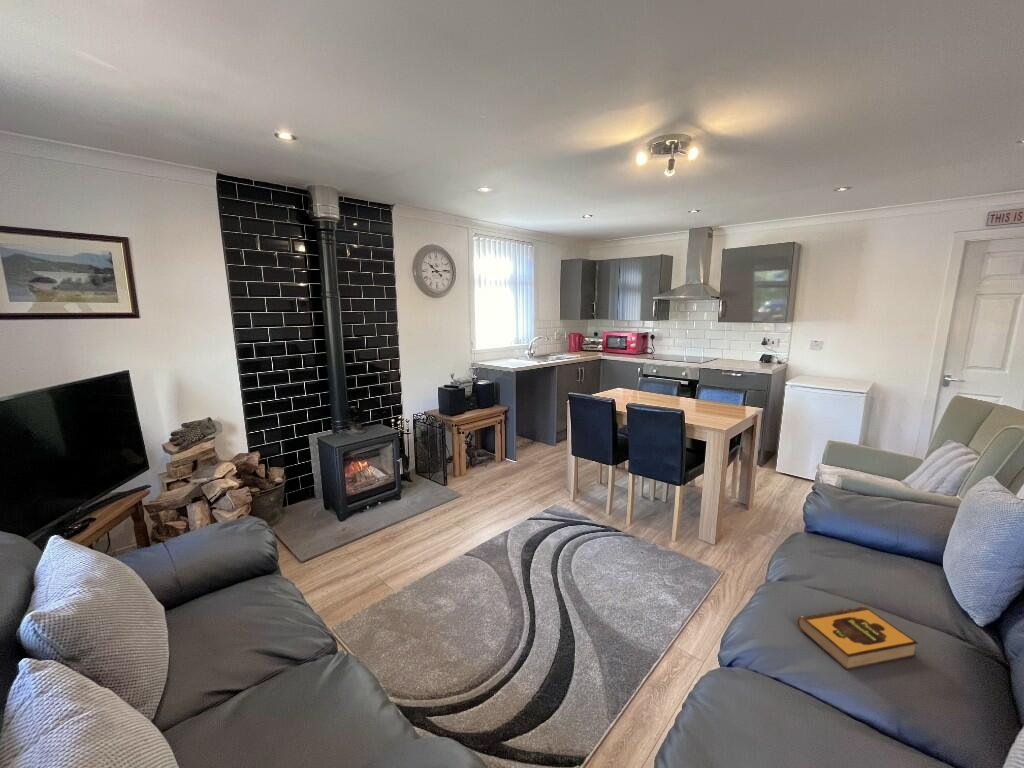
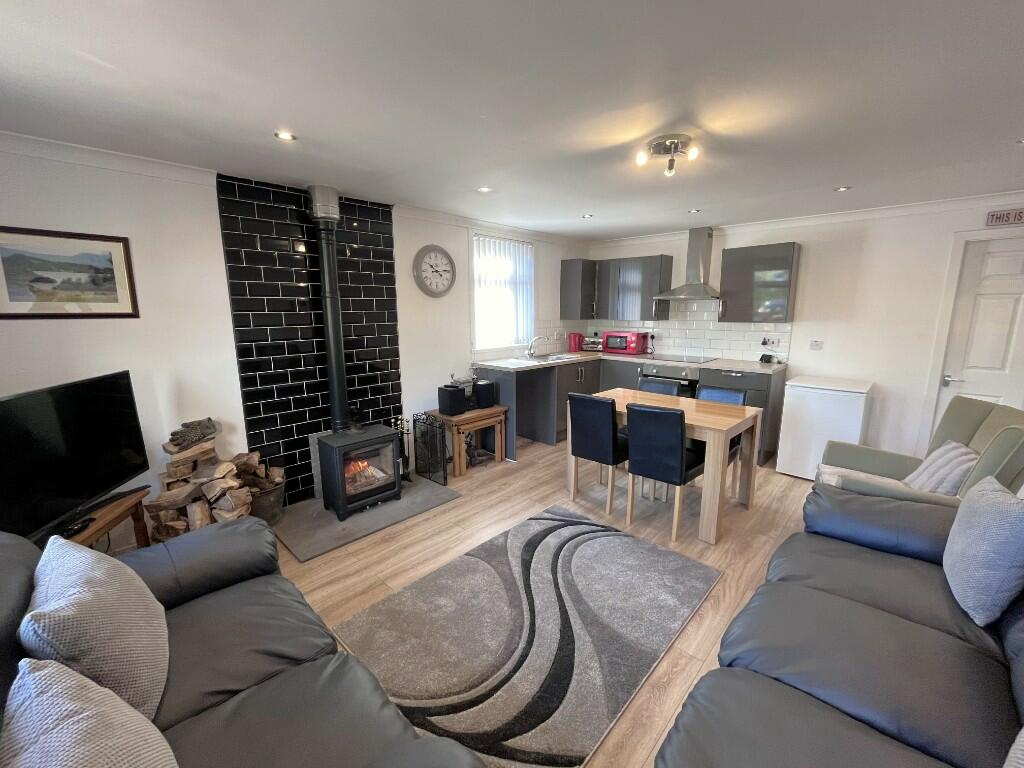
- hardback book (854, 633)
